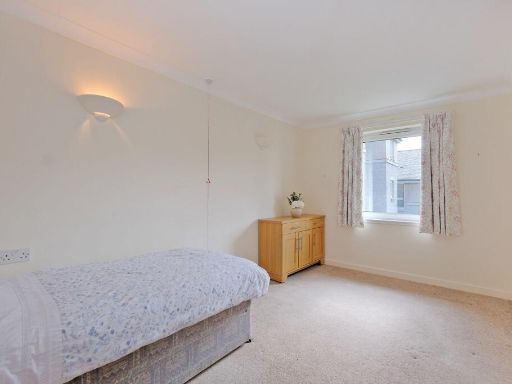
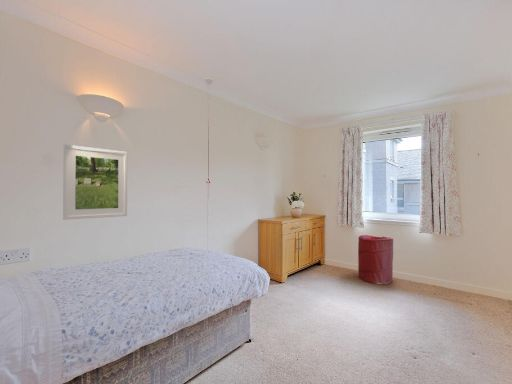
+ laundry hamper (375, 257)
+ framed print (97, 183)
